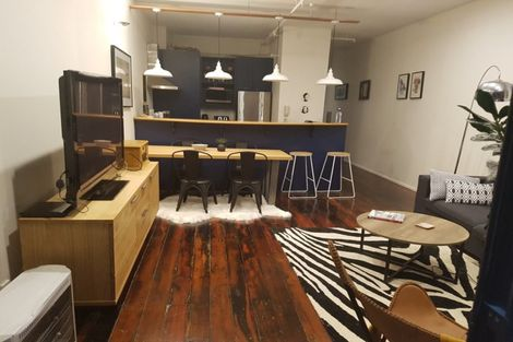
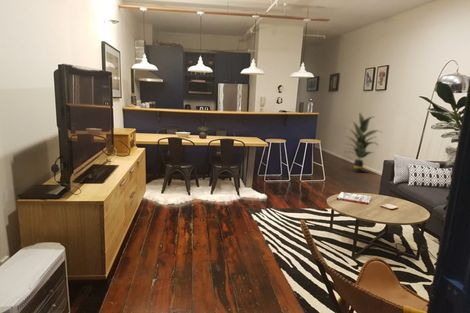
+ indoor plant (360, 142)
